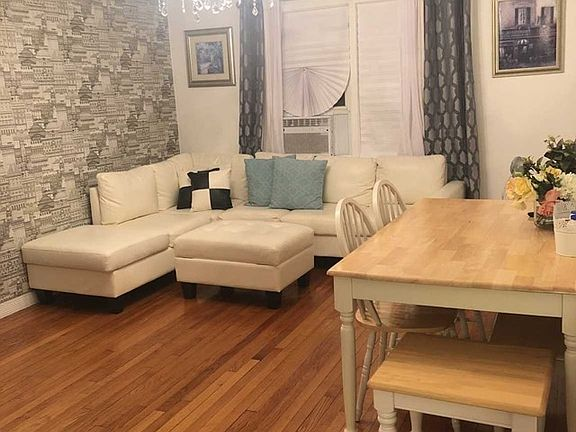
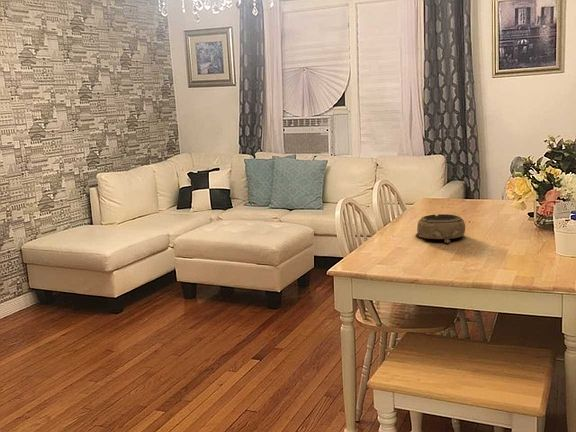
+ decorative bowl (442, 227)
